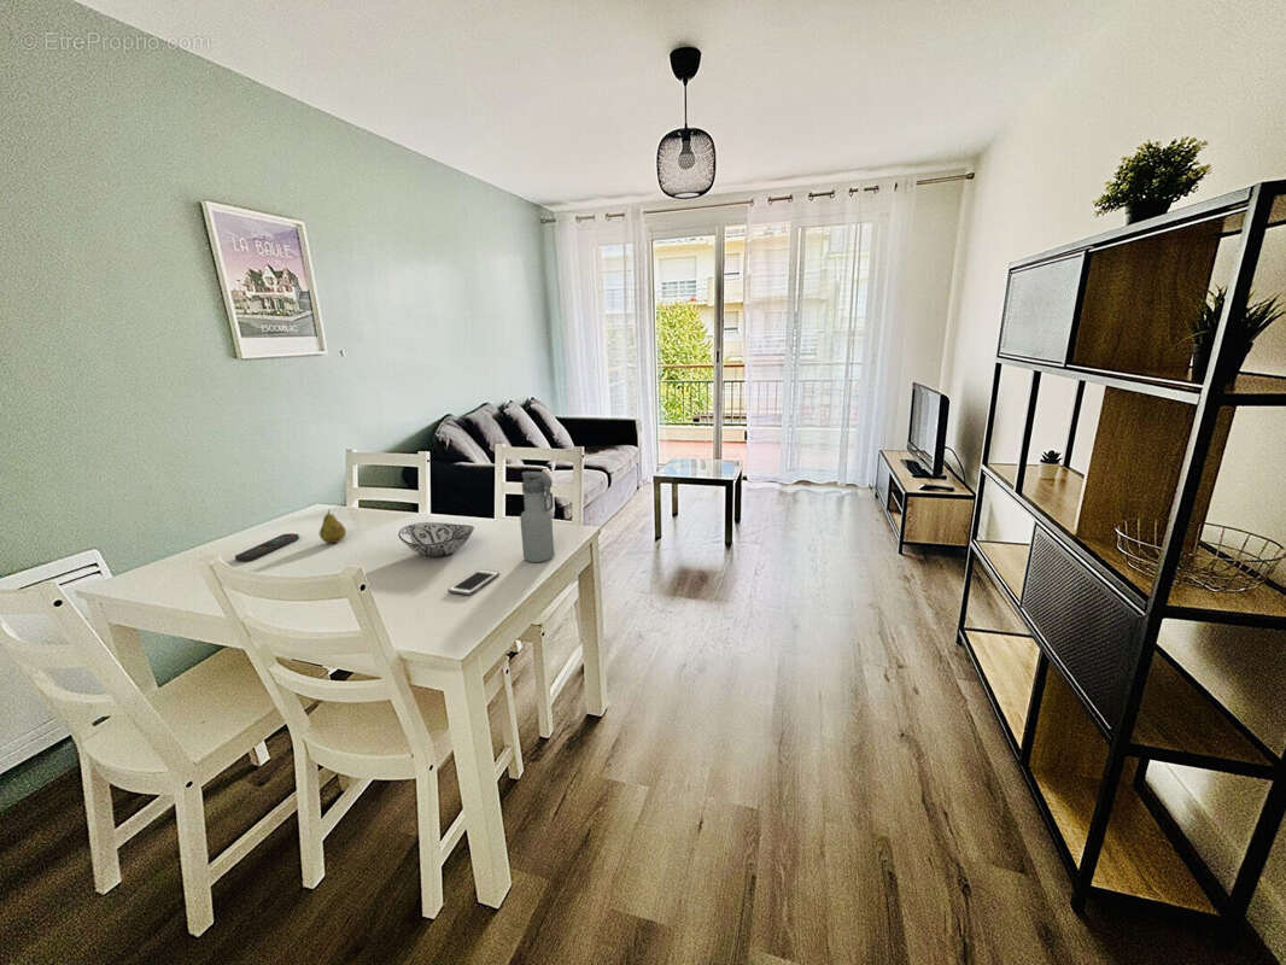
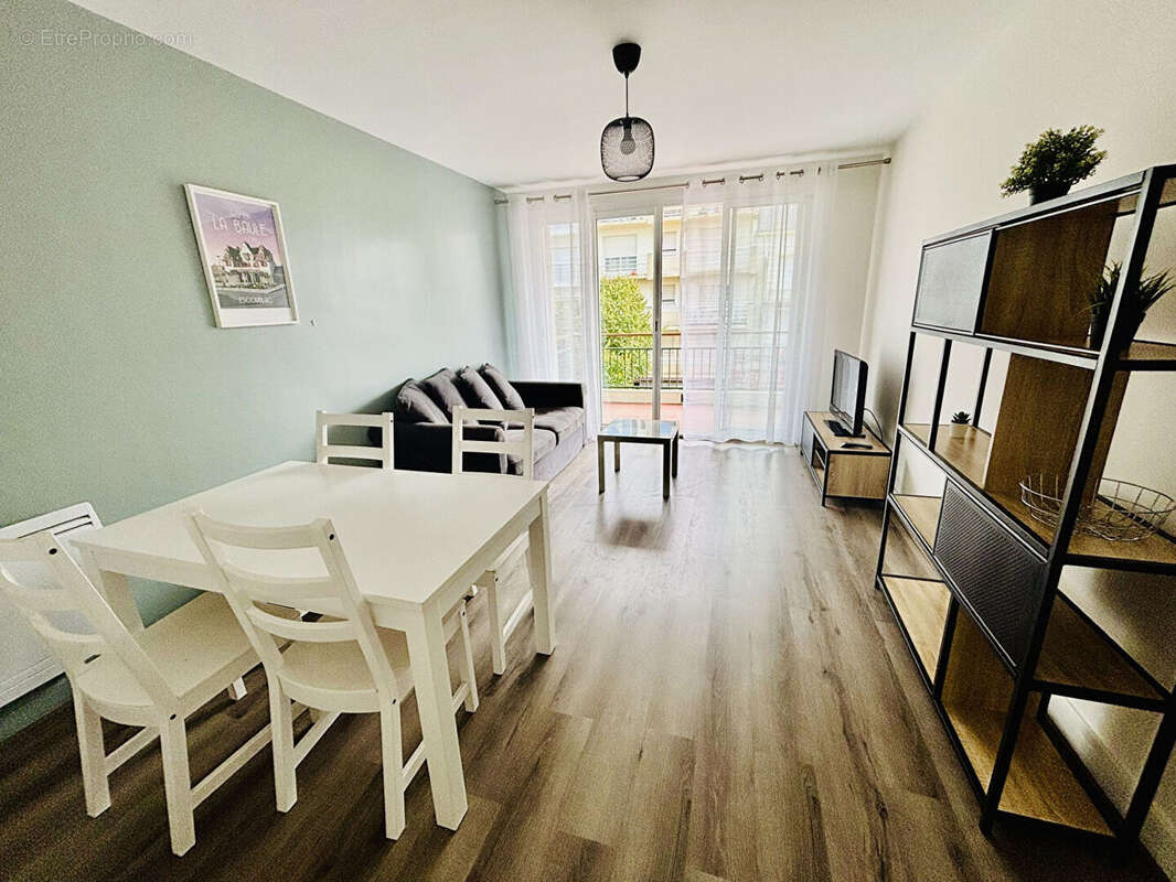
- water bottle (536, 515)
- fruit (332, 526)
- remote control (268, 546)
- cell phone (474, 581)
- decorative bowl (438, 540)
